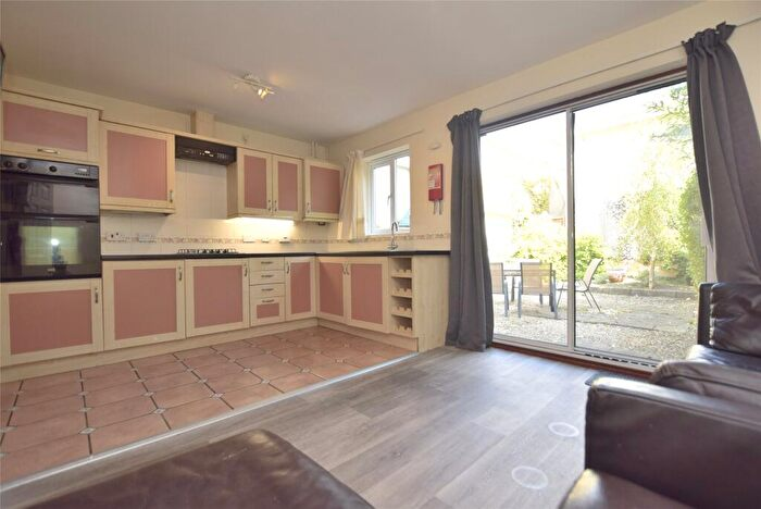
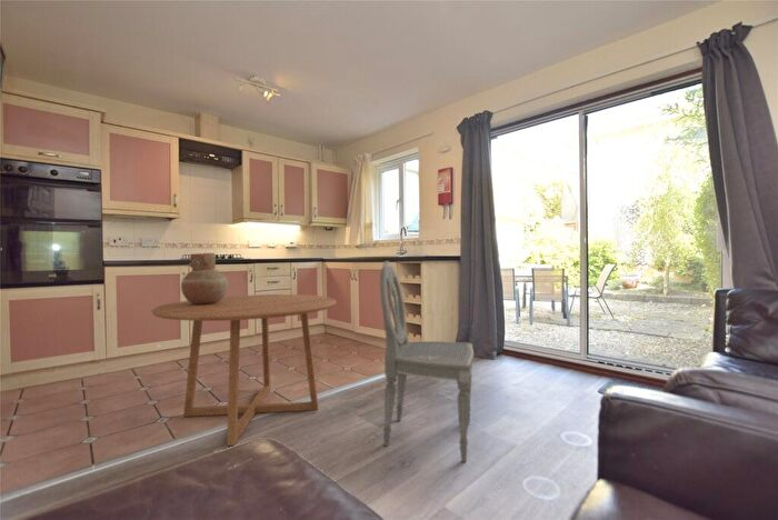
+ dining chair (427, 348)
+ dining table (262, 353)
+ vase (205, 278)
